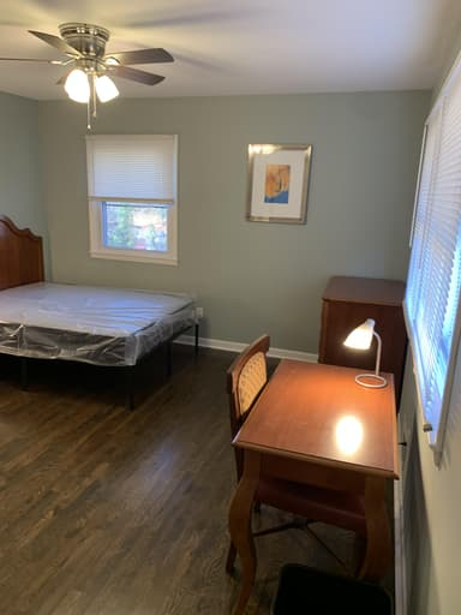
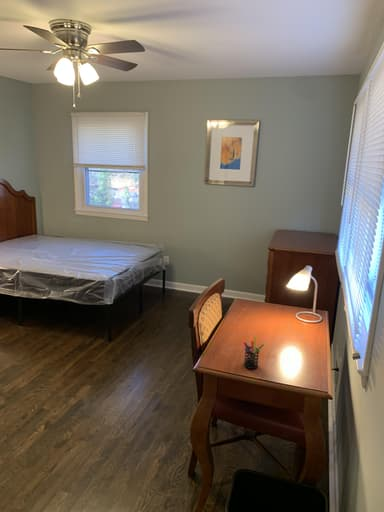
+ pen holder (254, 352)
